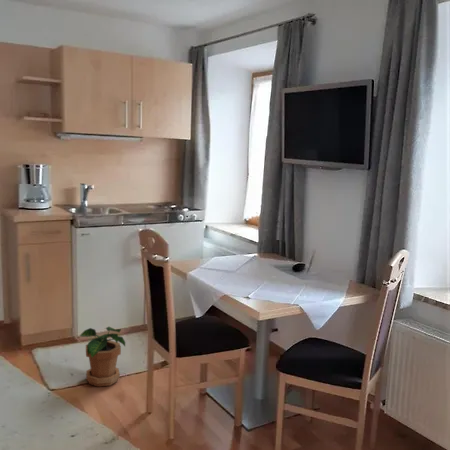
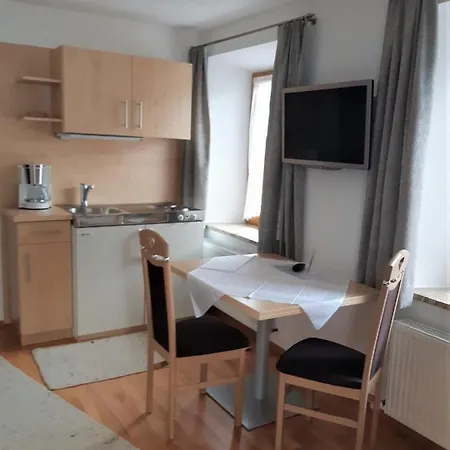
- potted plant (98, 357)
